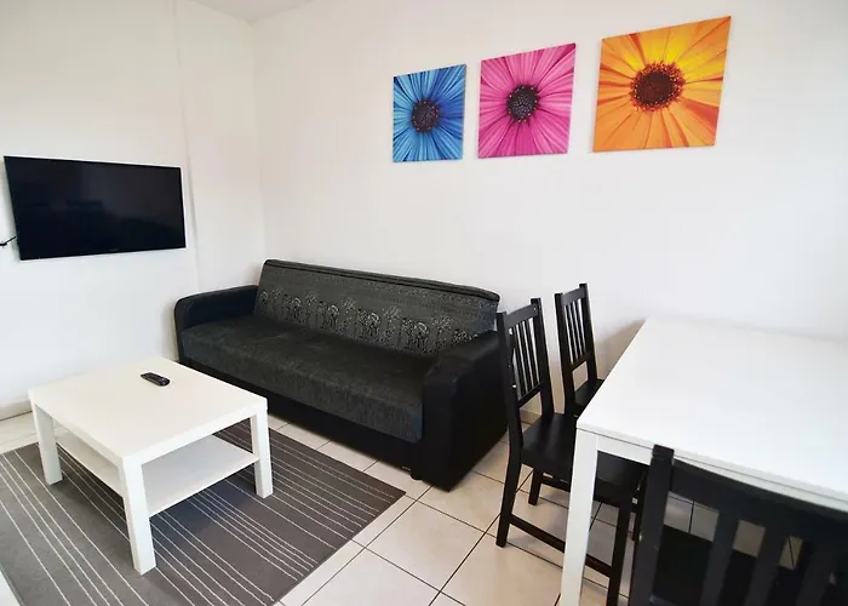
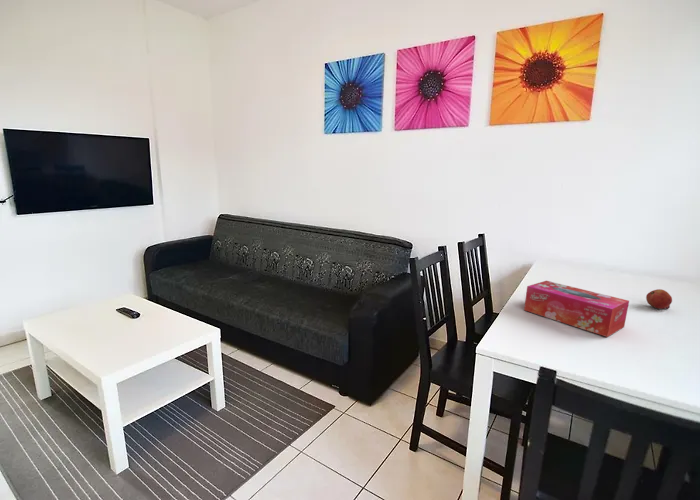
+ fruit (659, 298)
+ tissue box (573, 305)
